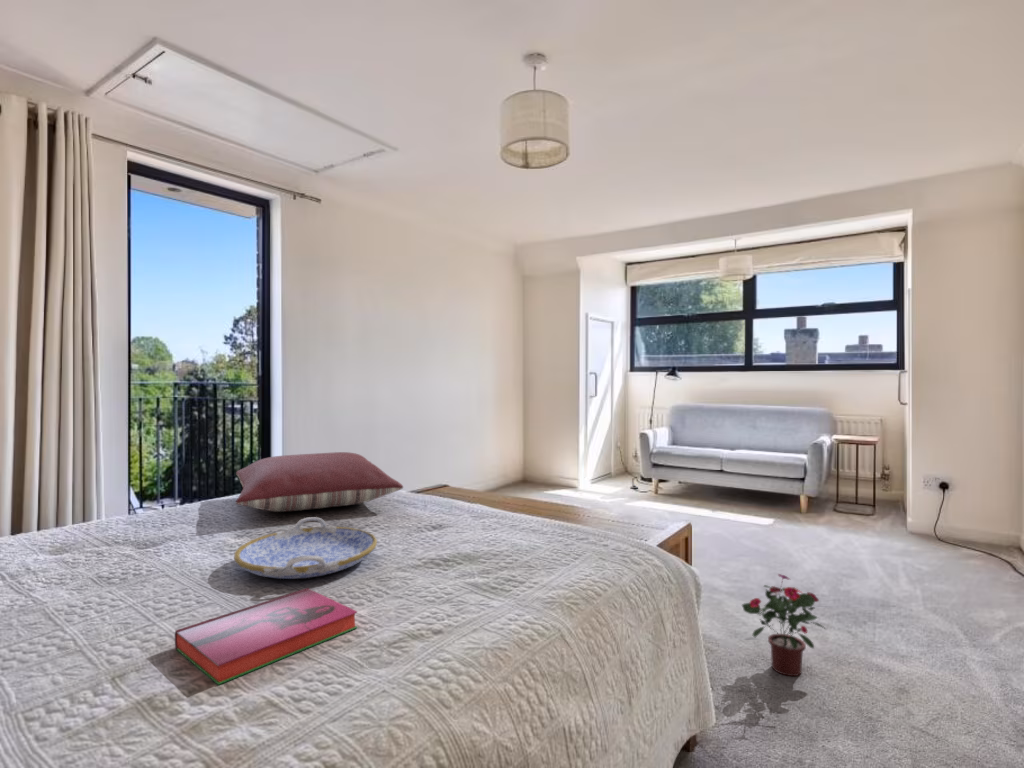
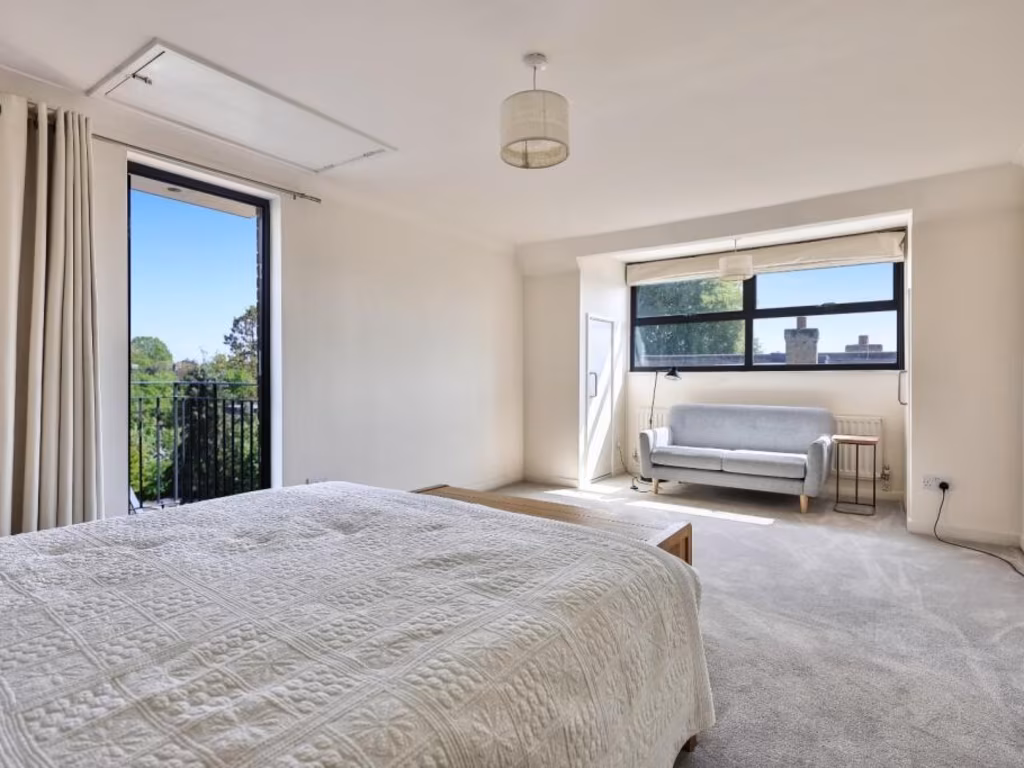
- potted flower (778, 621)
- pillow (315, 479)
- serving tray (308, 548)
- hardback book (269, 628)
